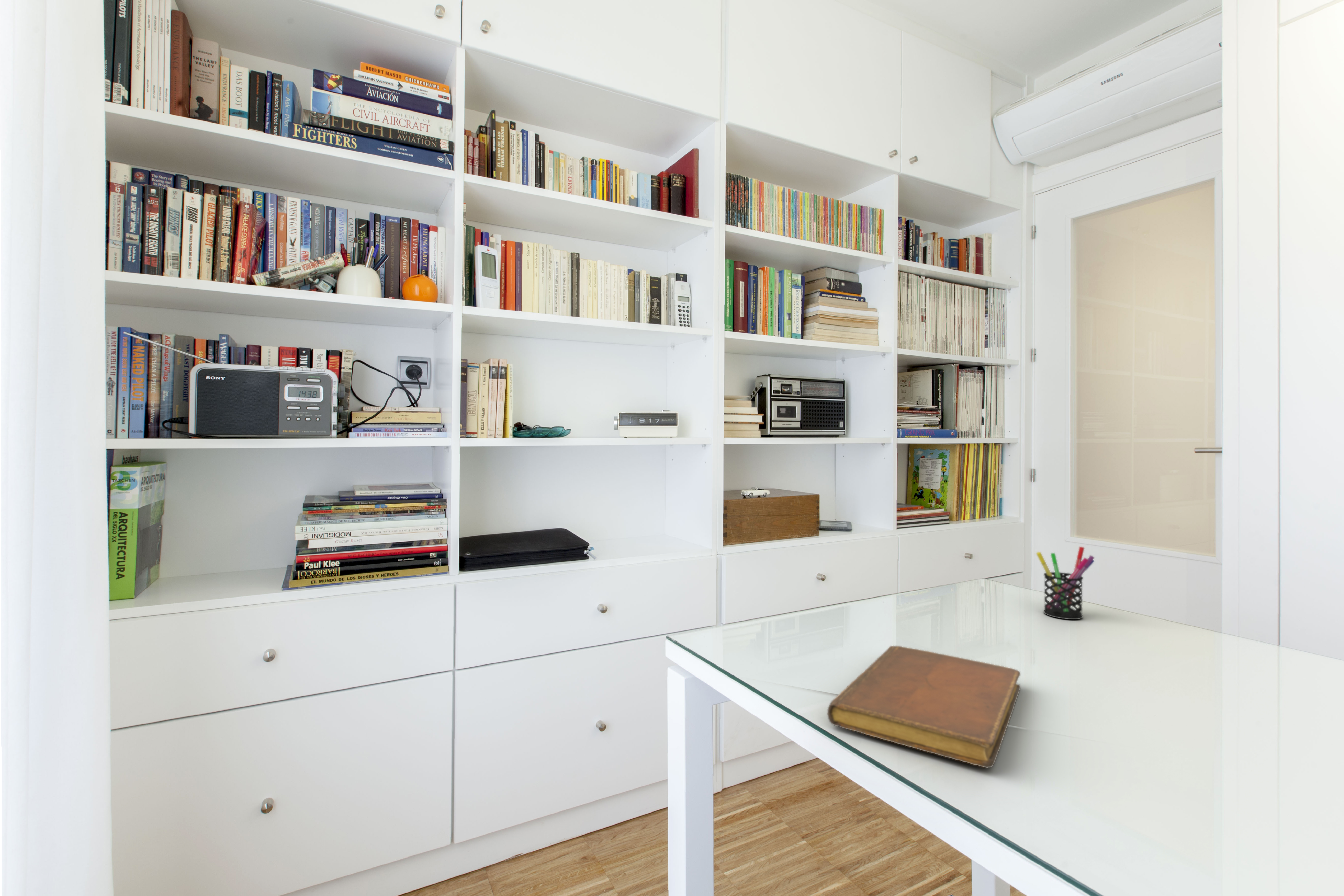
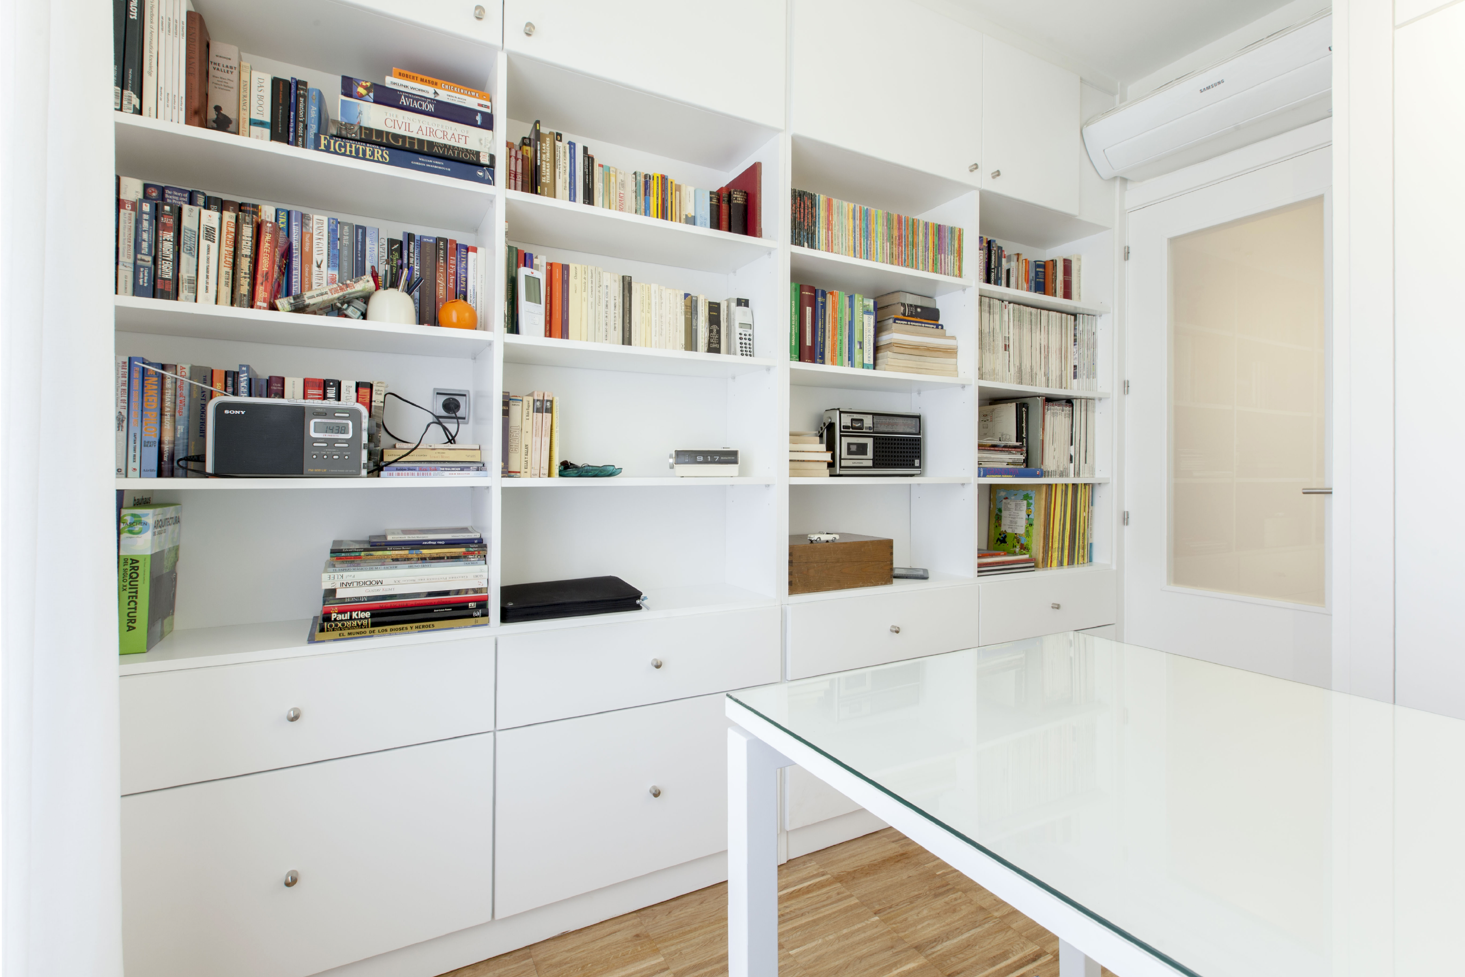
- pen holder (1063, 580)
- notebook (930, 694)
